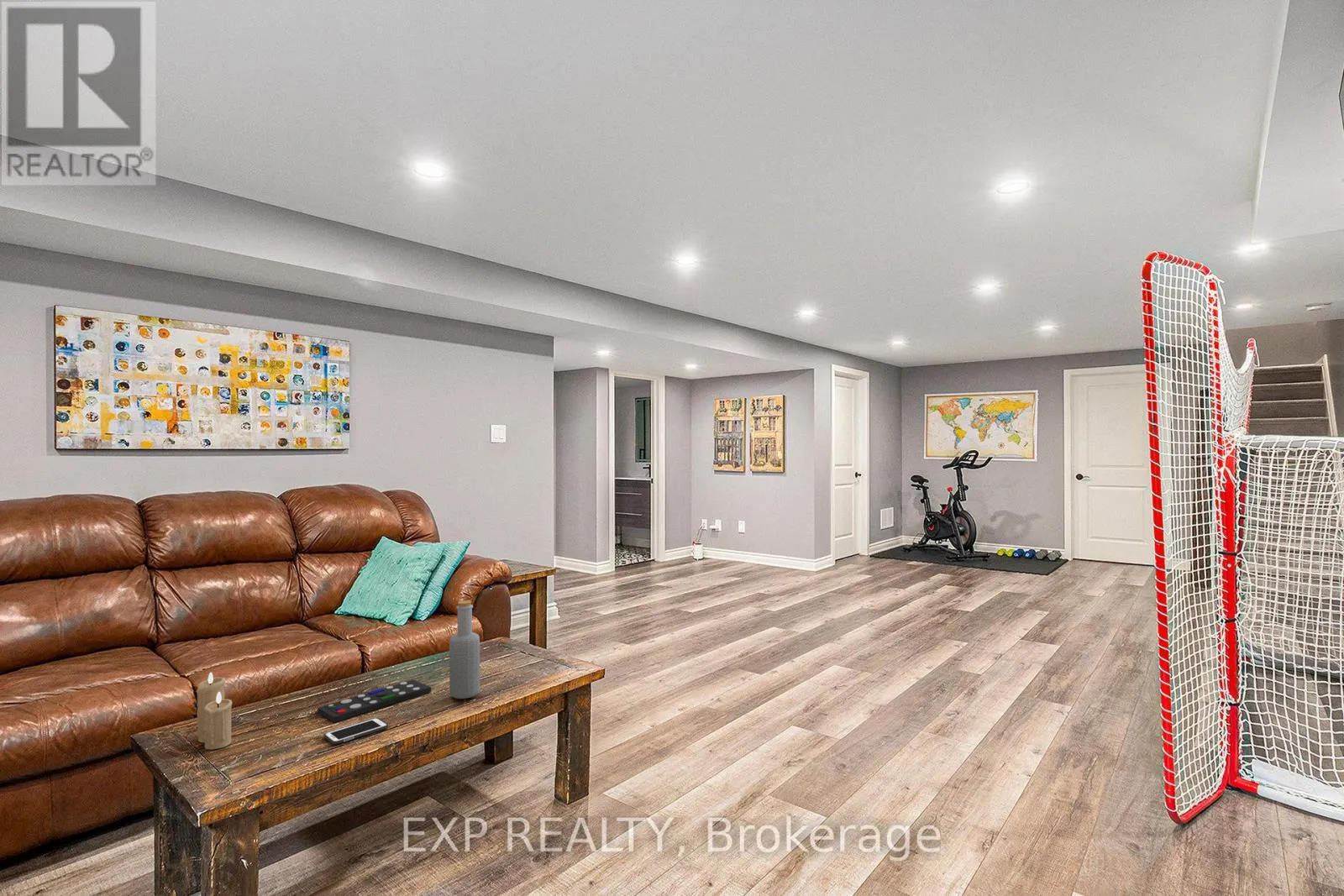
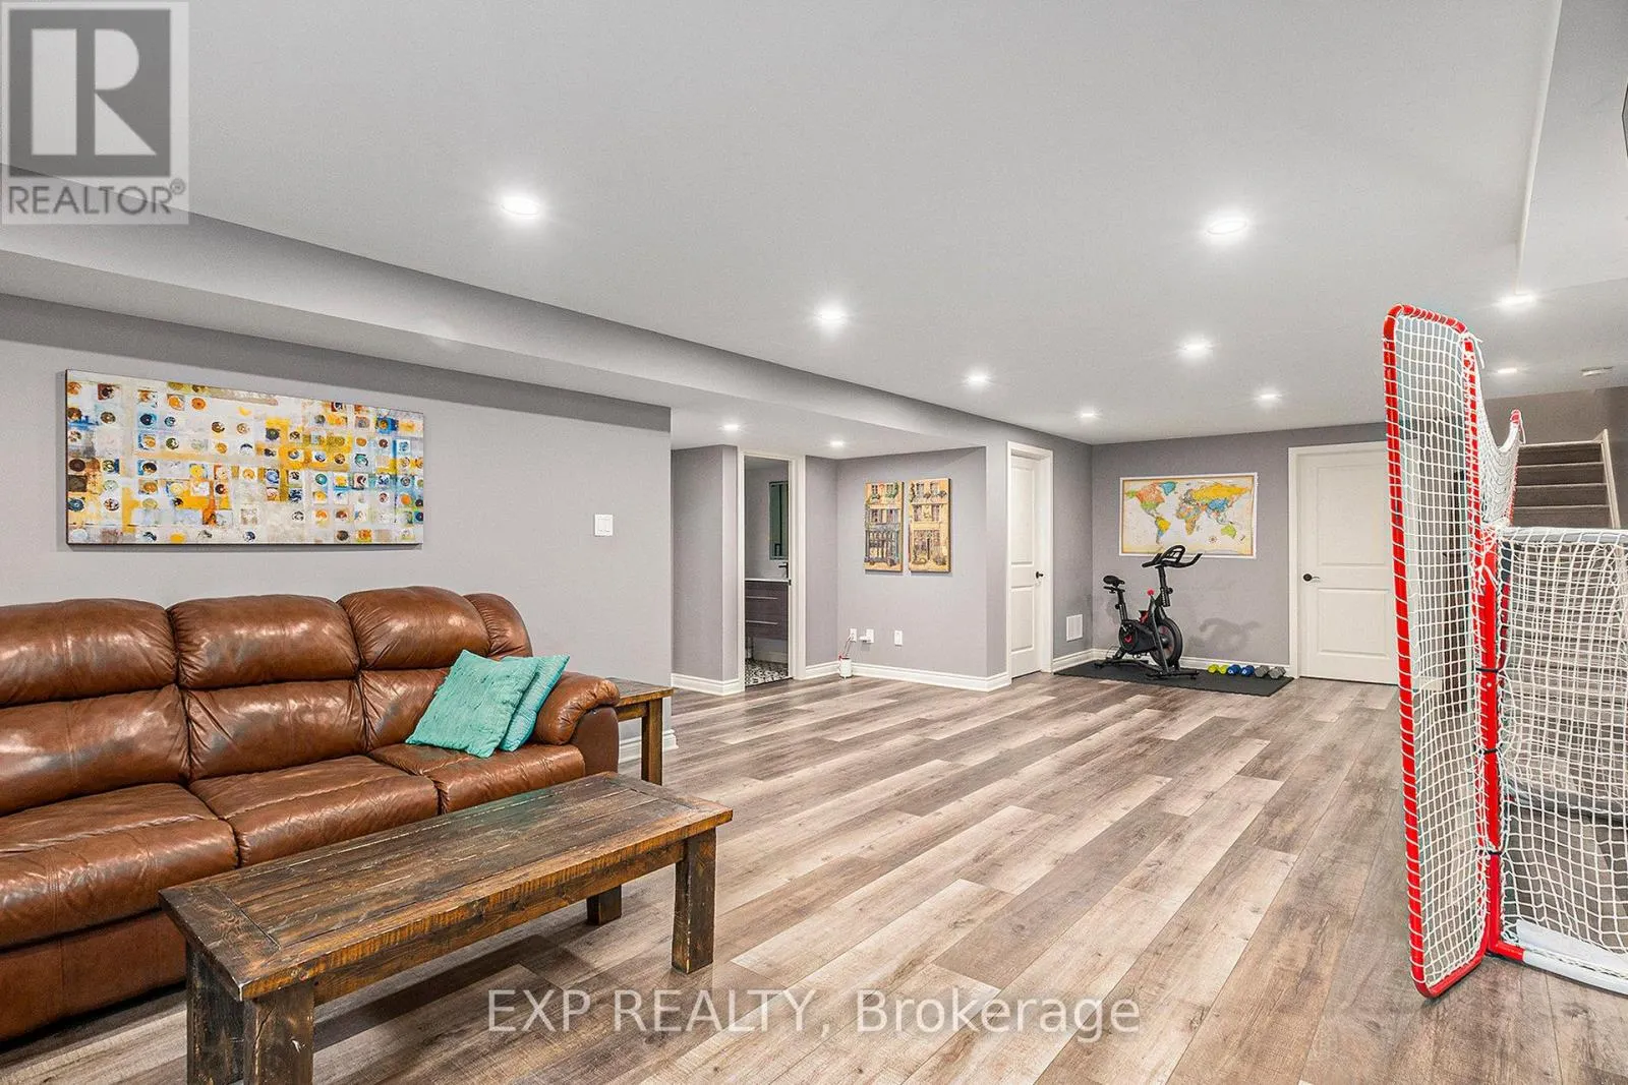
- candle (214, 708)
- bottle (465, 648)
- cell phone (356, 731)
- remote control (376, 698)
